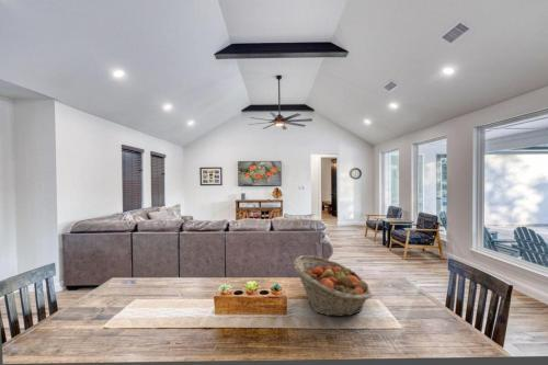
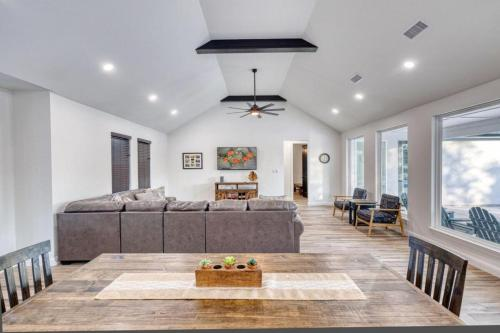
- fruit basket (331, 282)
